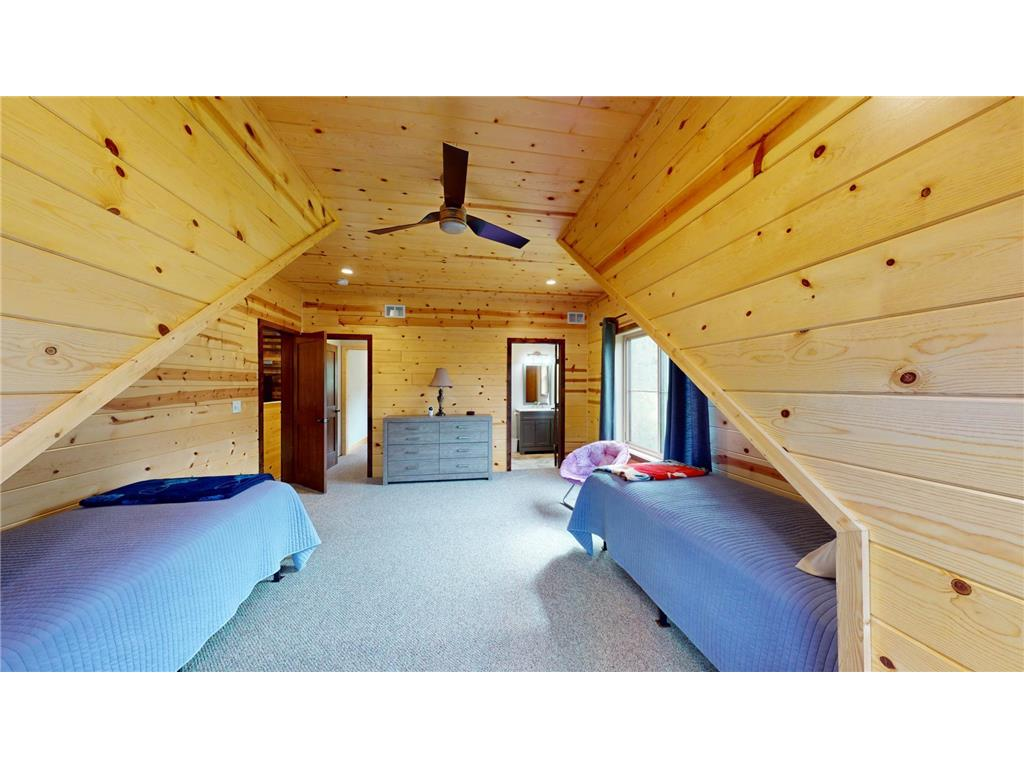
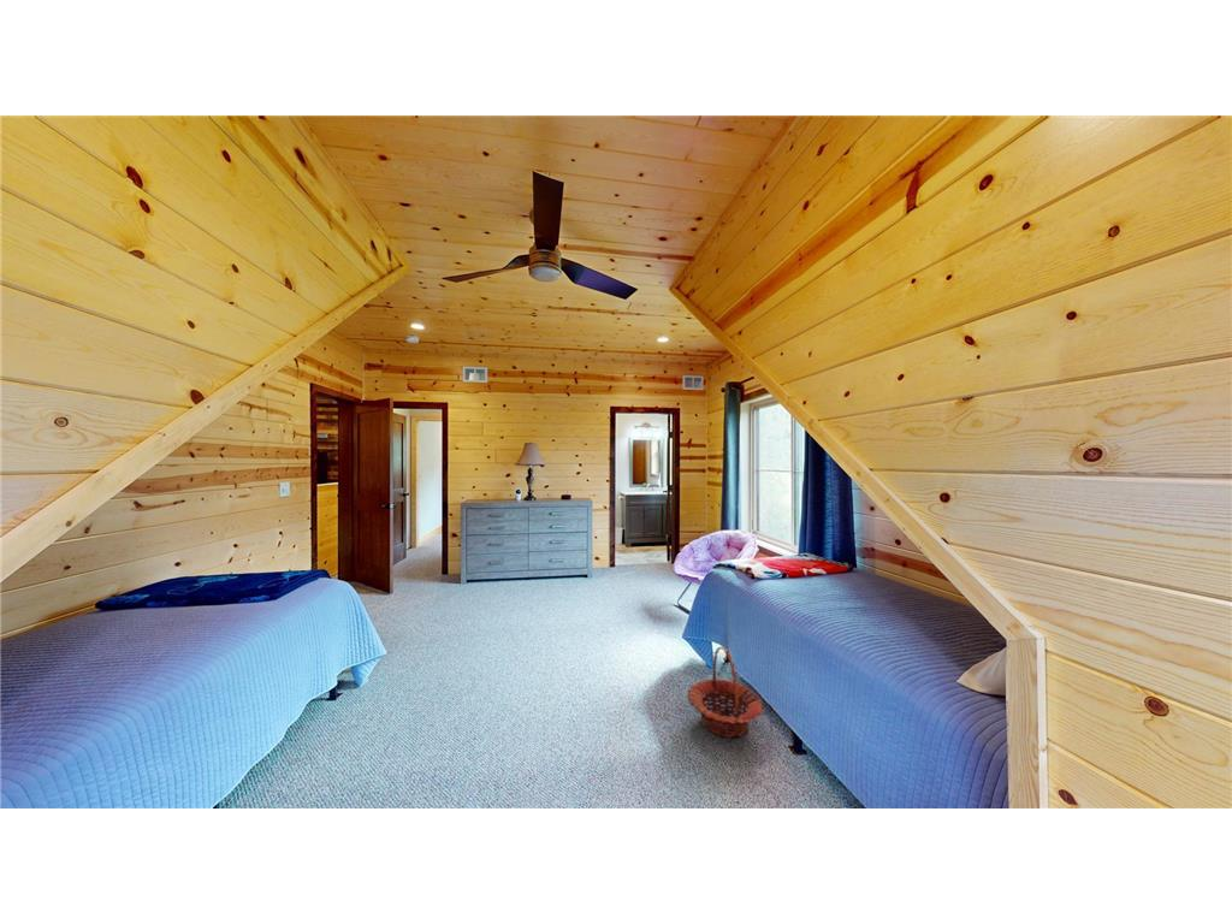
+ basket (724, 686)
